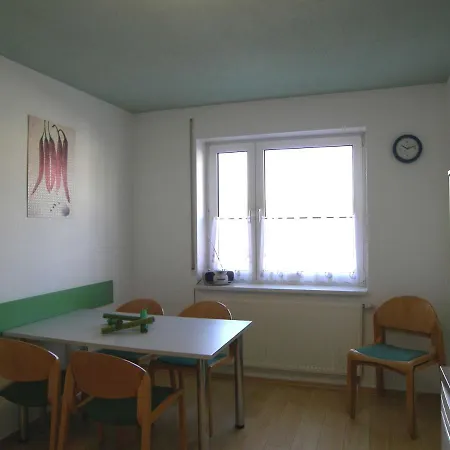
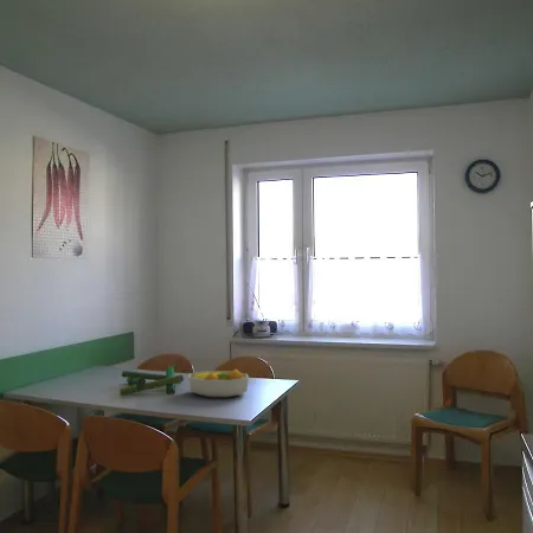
+ fruit bowl (218, 380)
